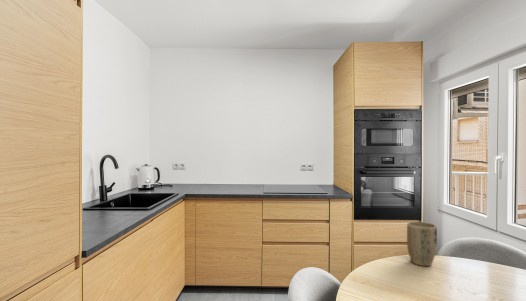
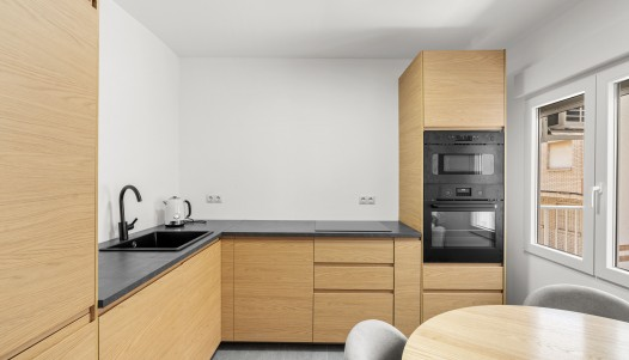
- plant pot (421, 243)
